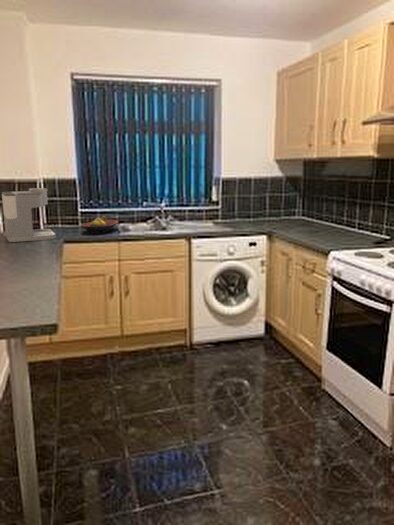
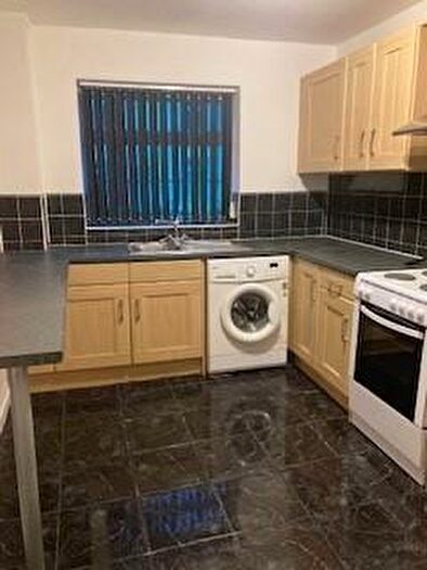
- coffee maker (28, 213)
- fruit bowl (100, 223)
